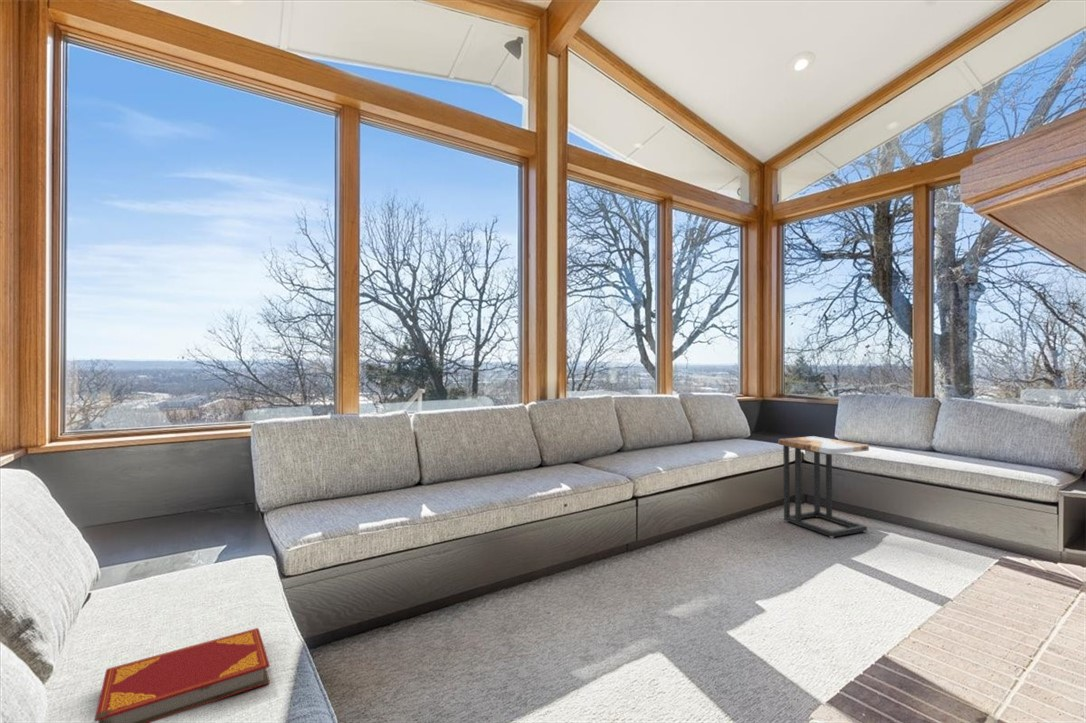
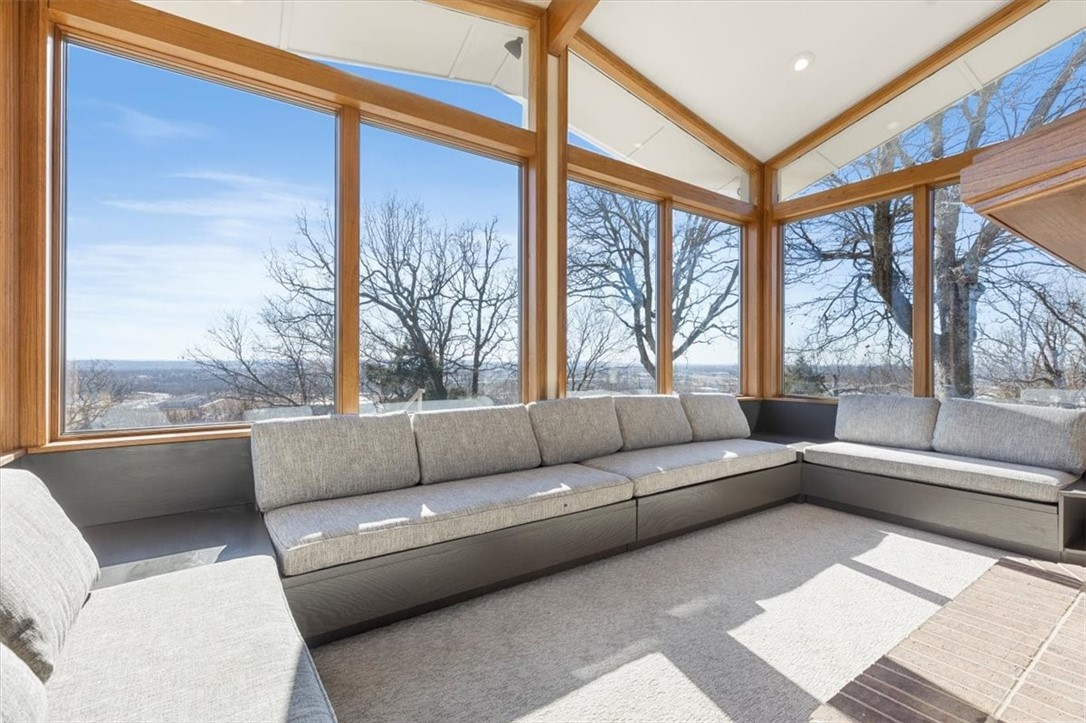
- side table (819, 483)
- hardback book (188, 675)
